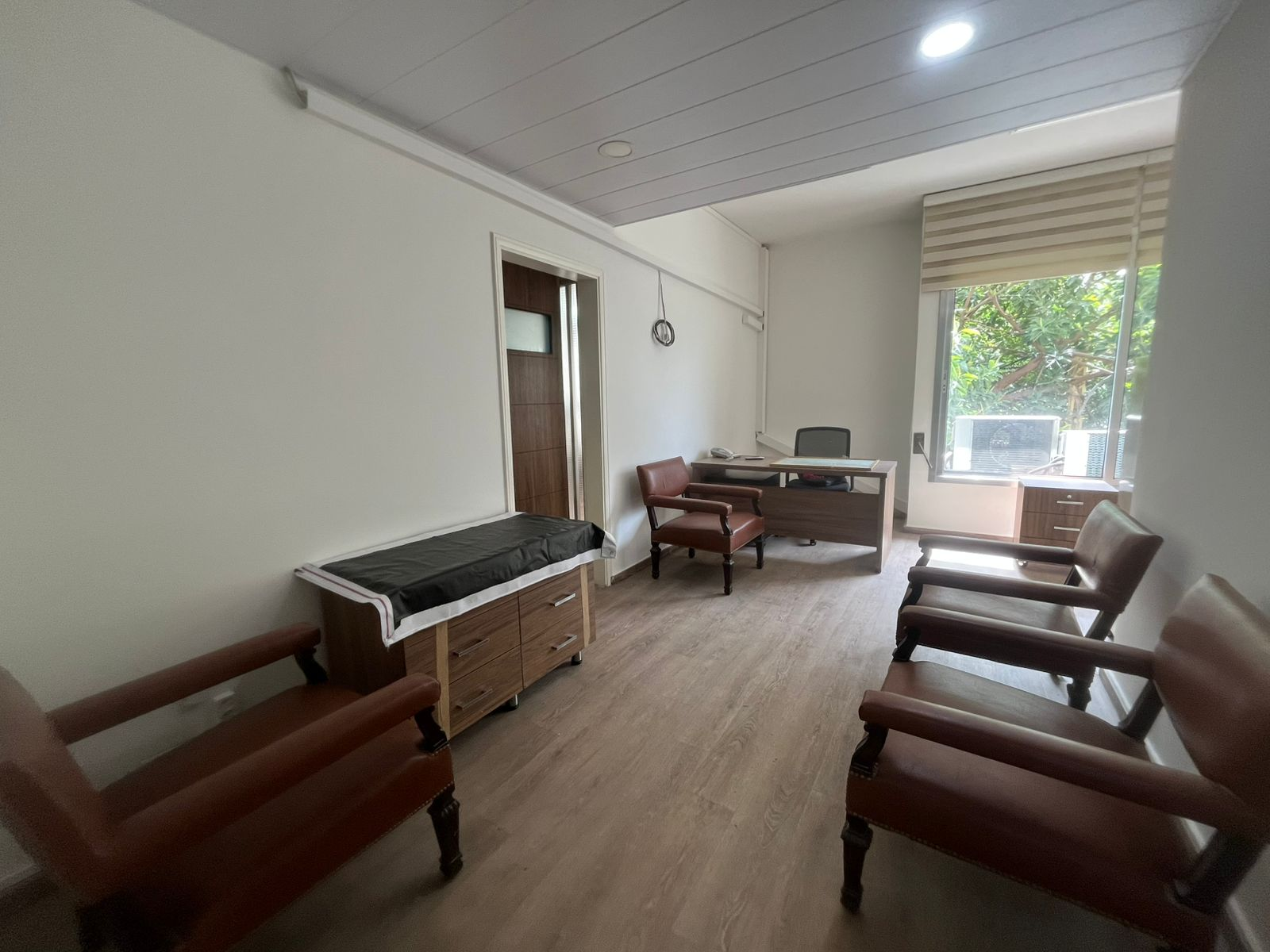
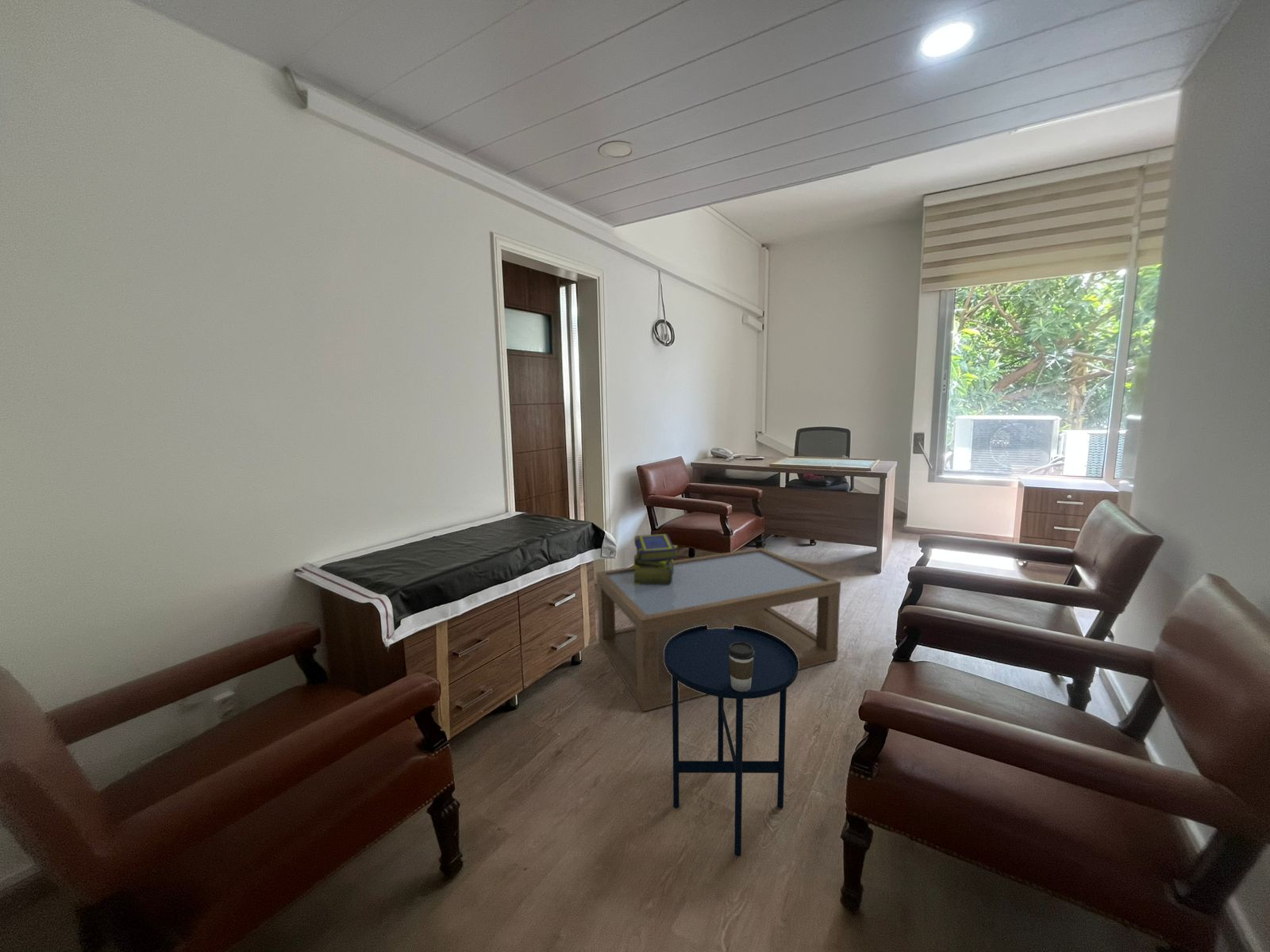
+ coffee cup (741, 666)
+ side table (729, 731)
+ coffee table (713, 614)
+ stack of books (655, 555)
